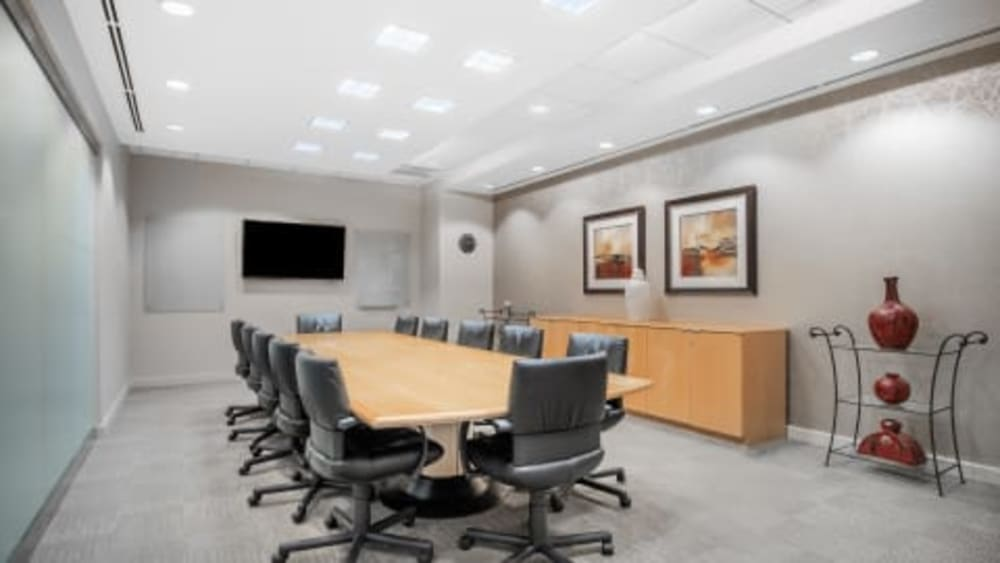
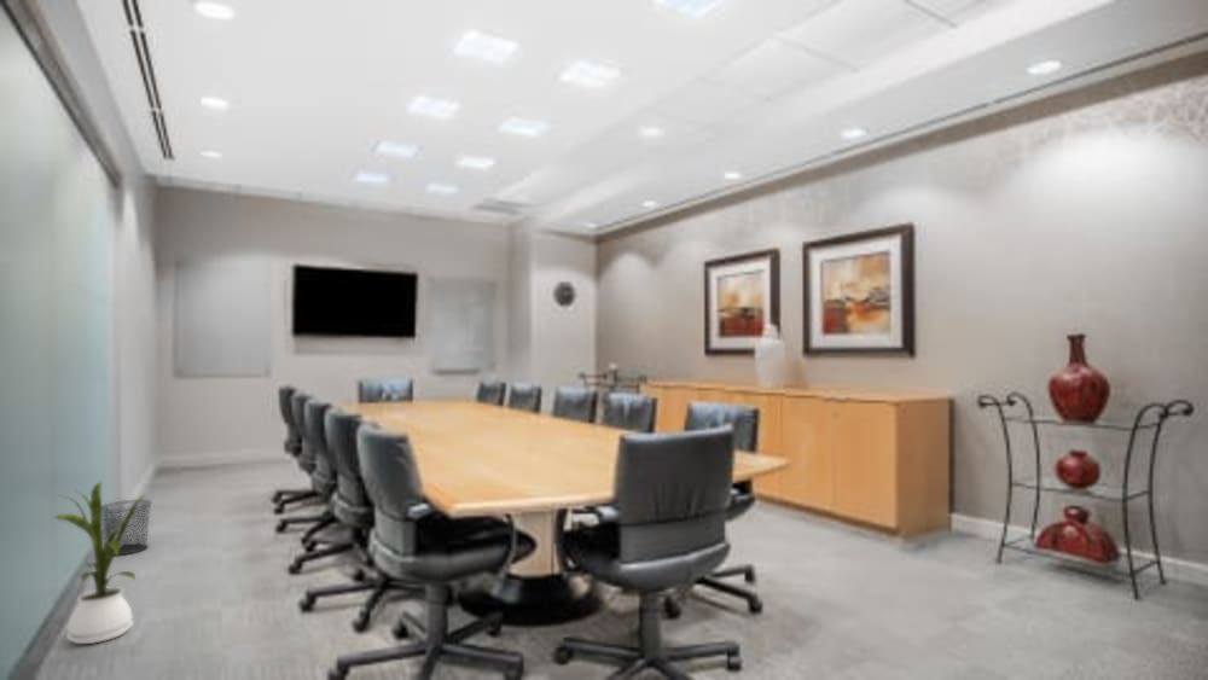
+ house plant (98, 554)
+ waste bin (126, 528)
